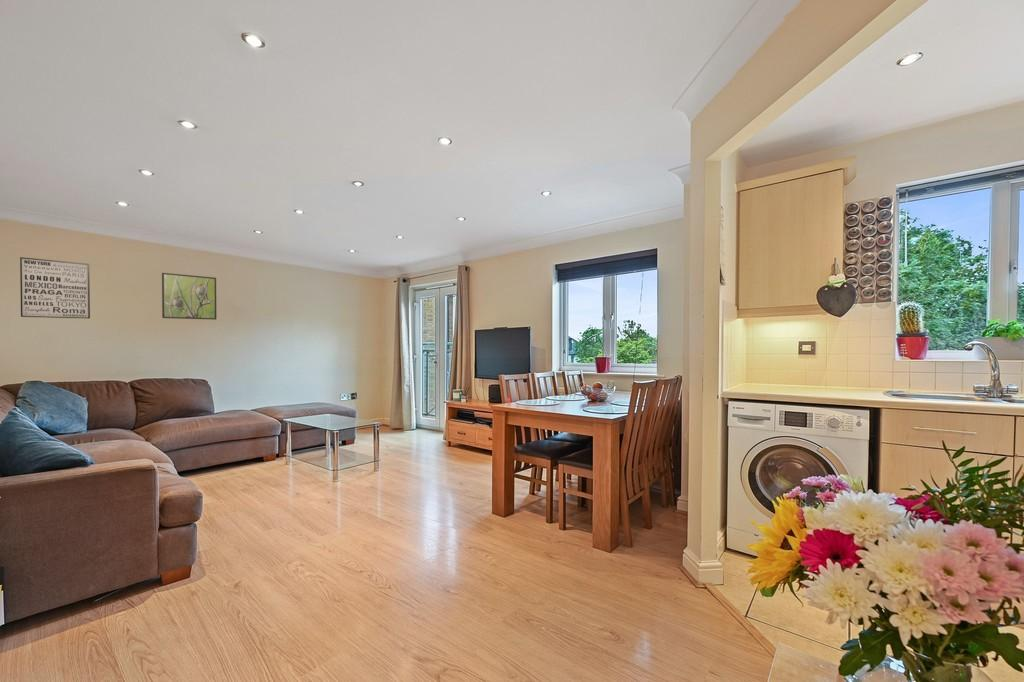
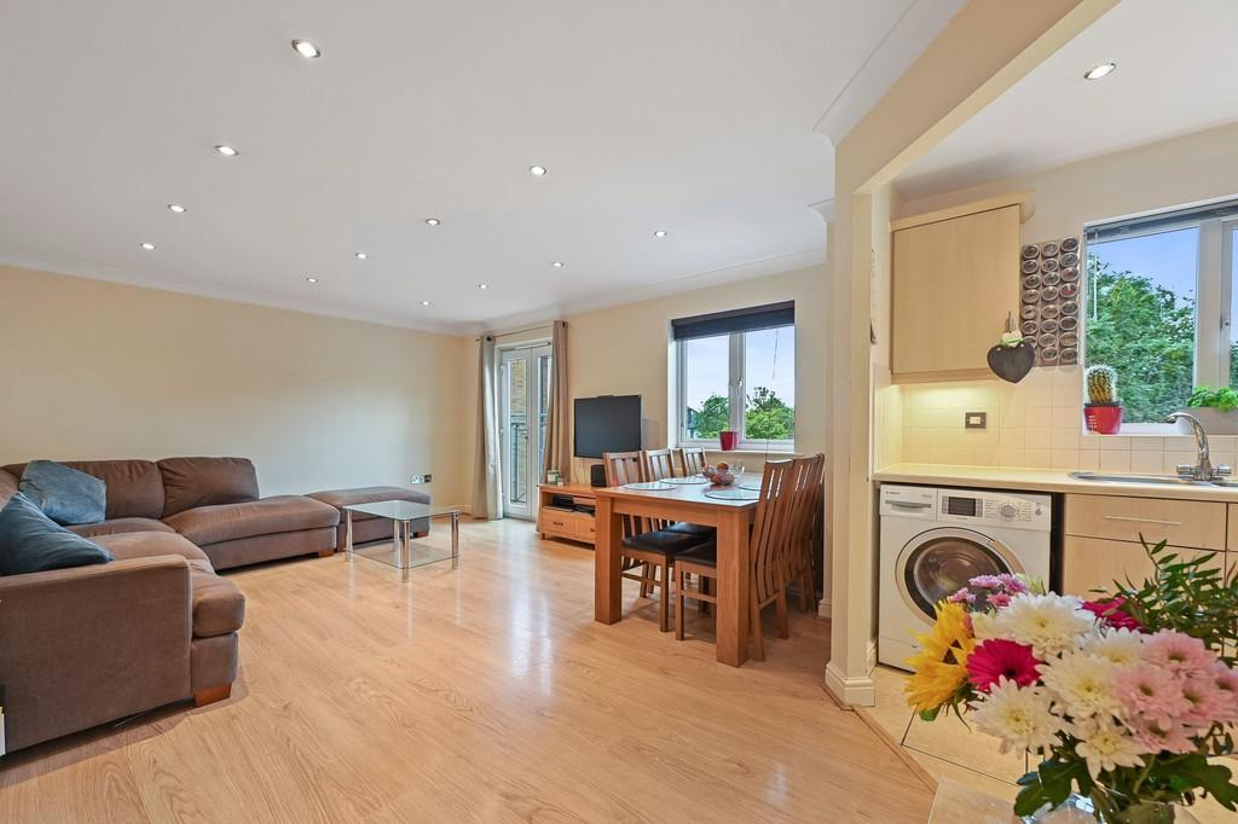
- wall art (56, 289)
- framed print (190, 297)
